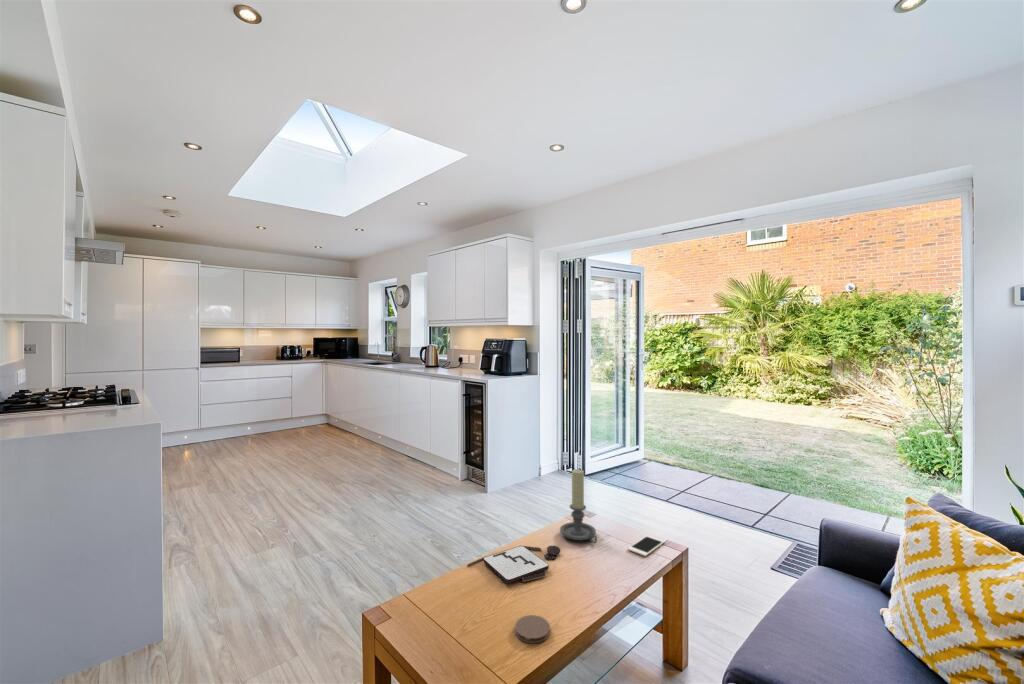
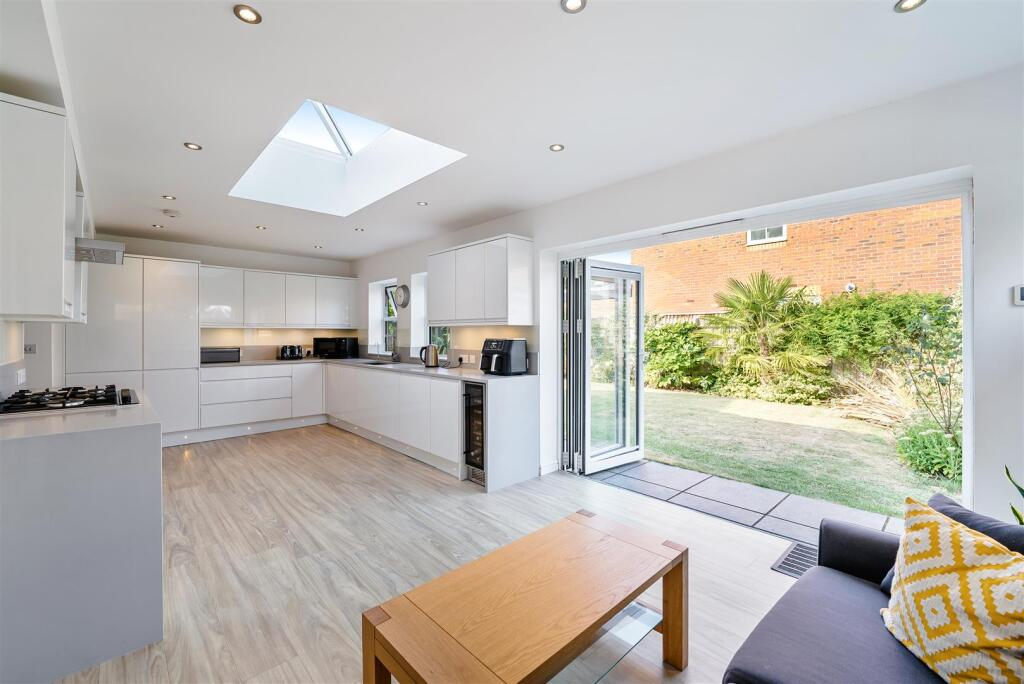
- candle holder (580, 503)
- board game (521, 561)
- cell phone (646, 545)
- coaster (532, 628)
